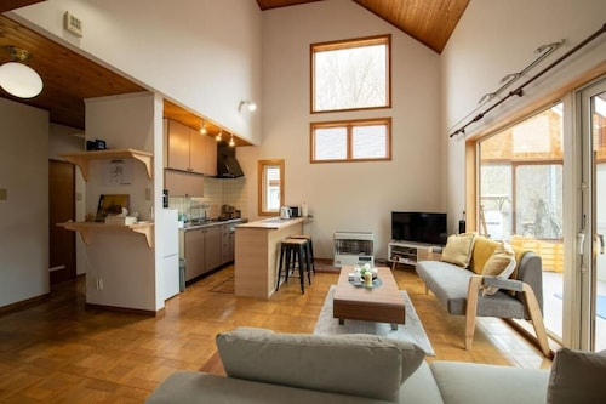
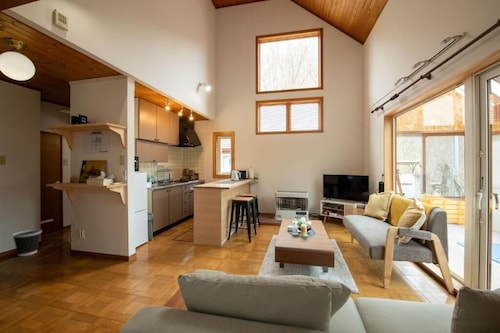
+ wastebasket (27, 242)
